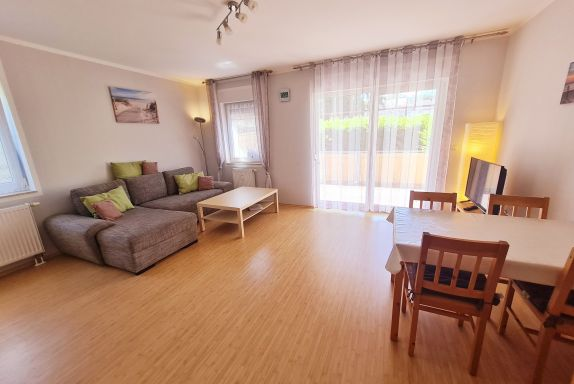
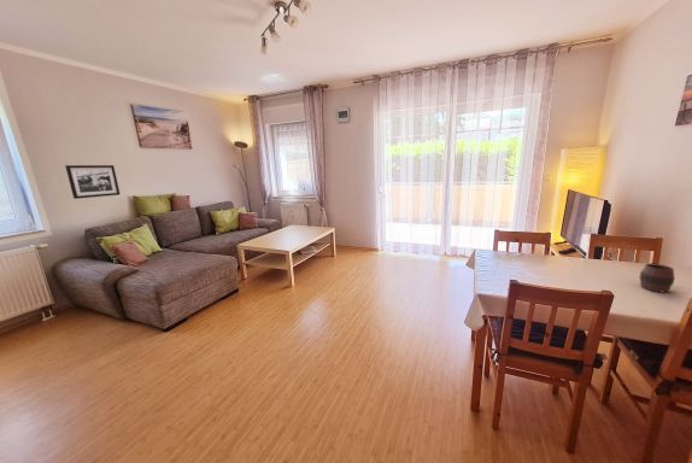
+ cup (656, 277)
+ picture frame (94, 181)
